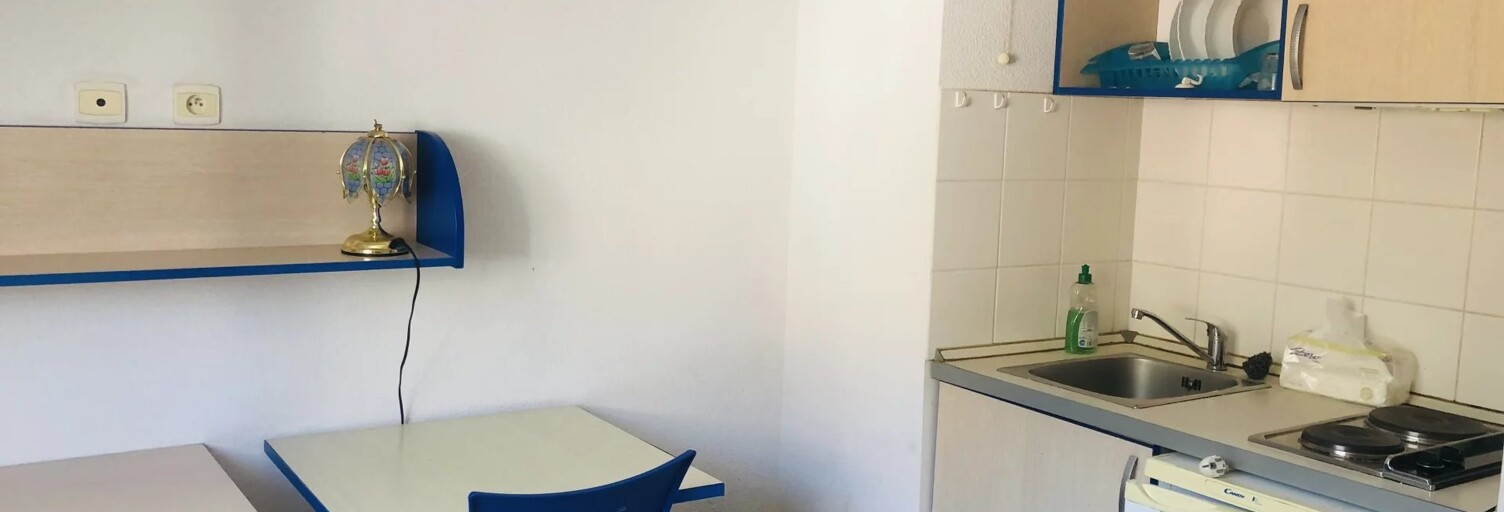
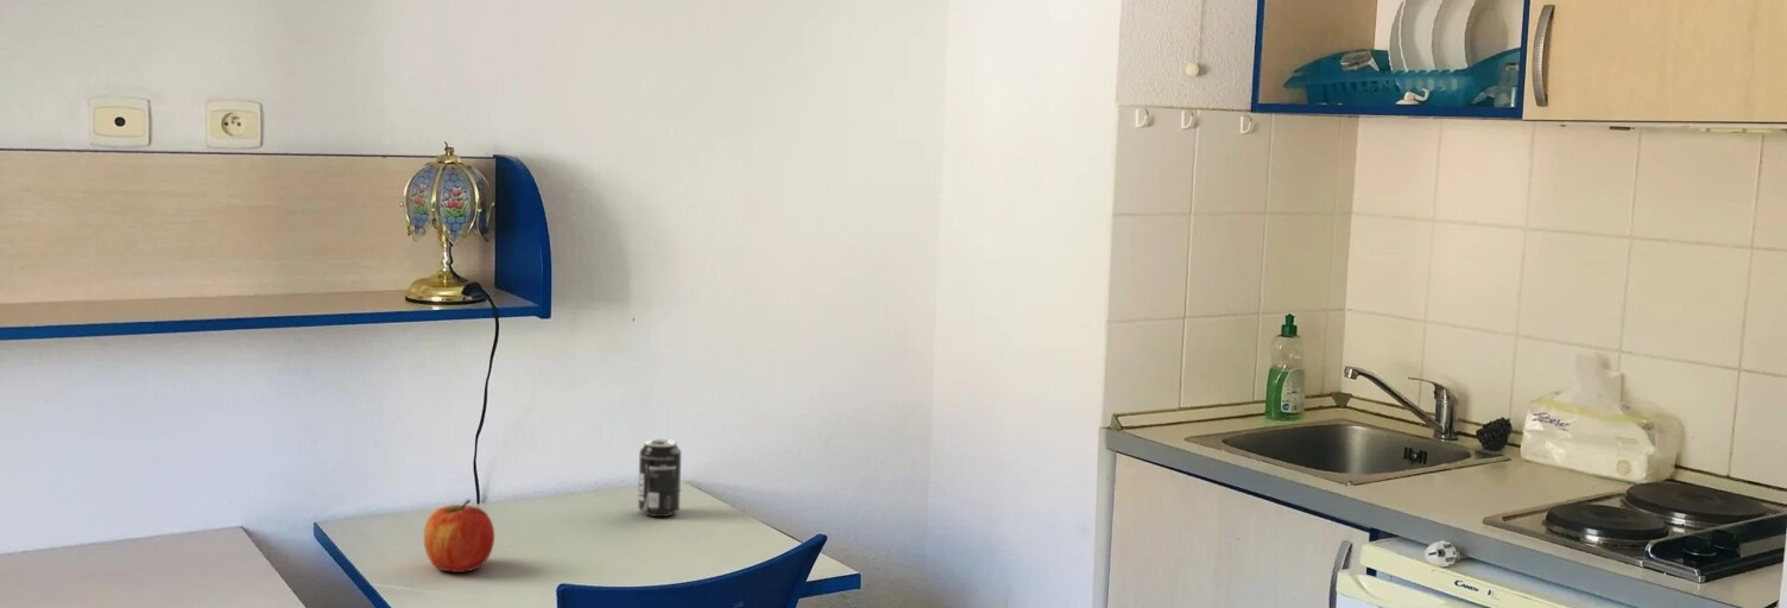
+ apple (457, 533)
+ beverage can (659, 477)
